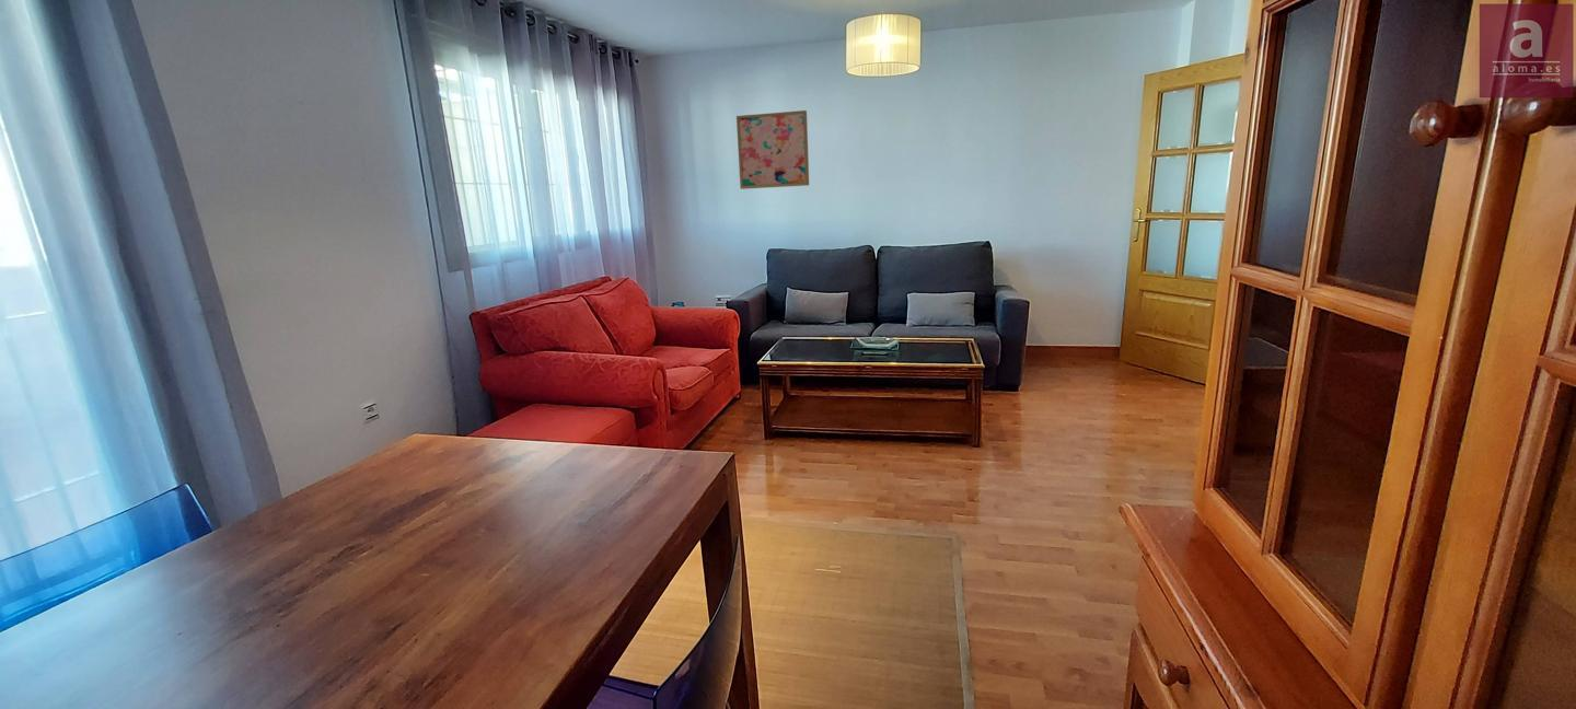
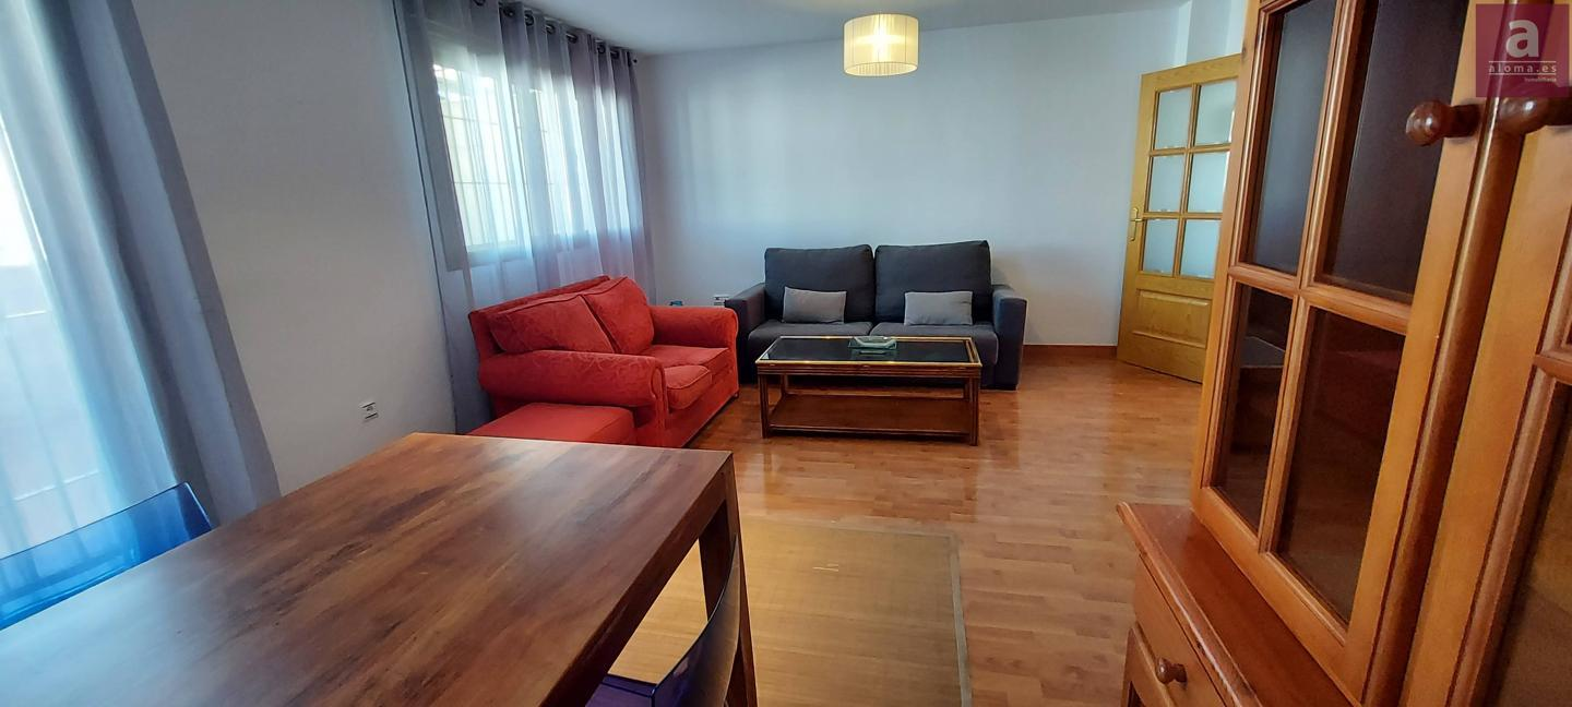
- wall art (773, 150)
